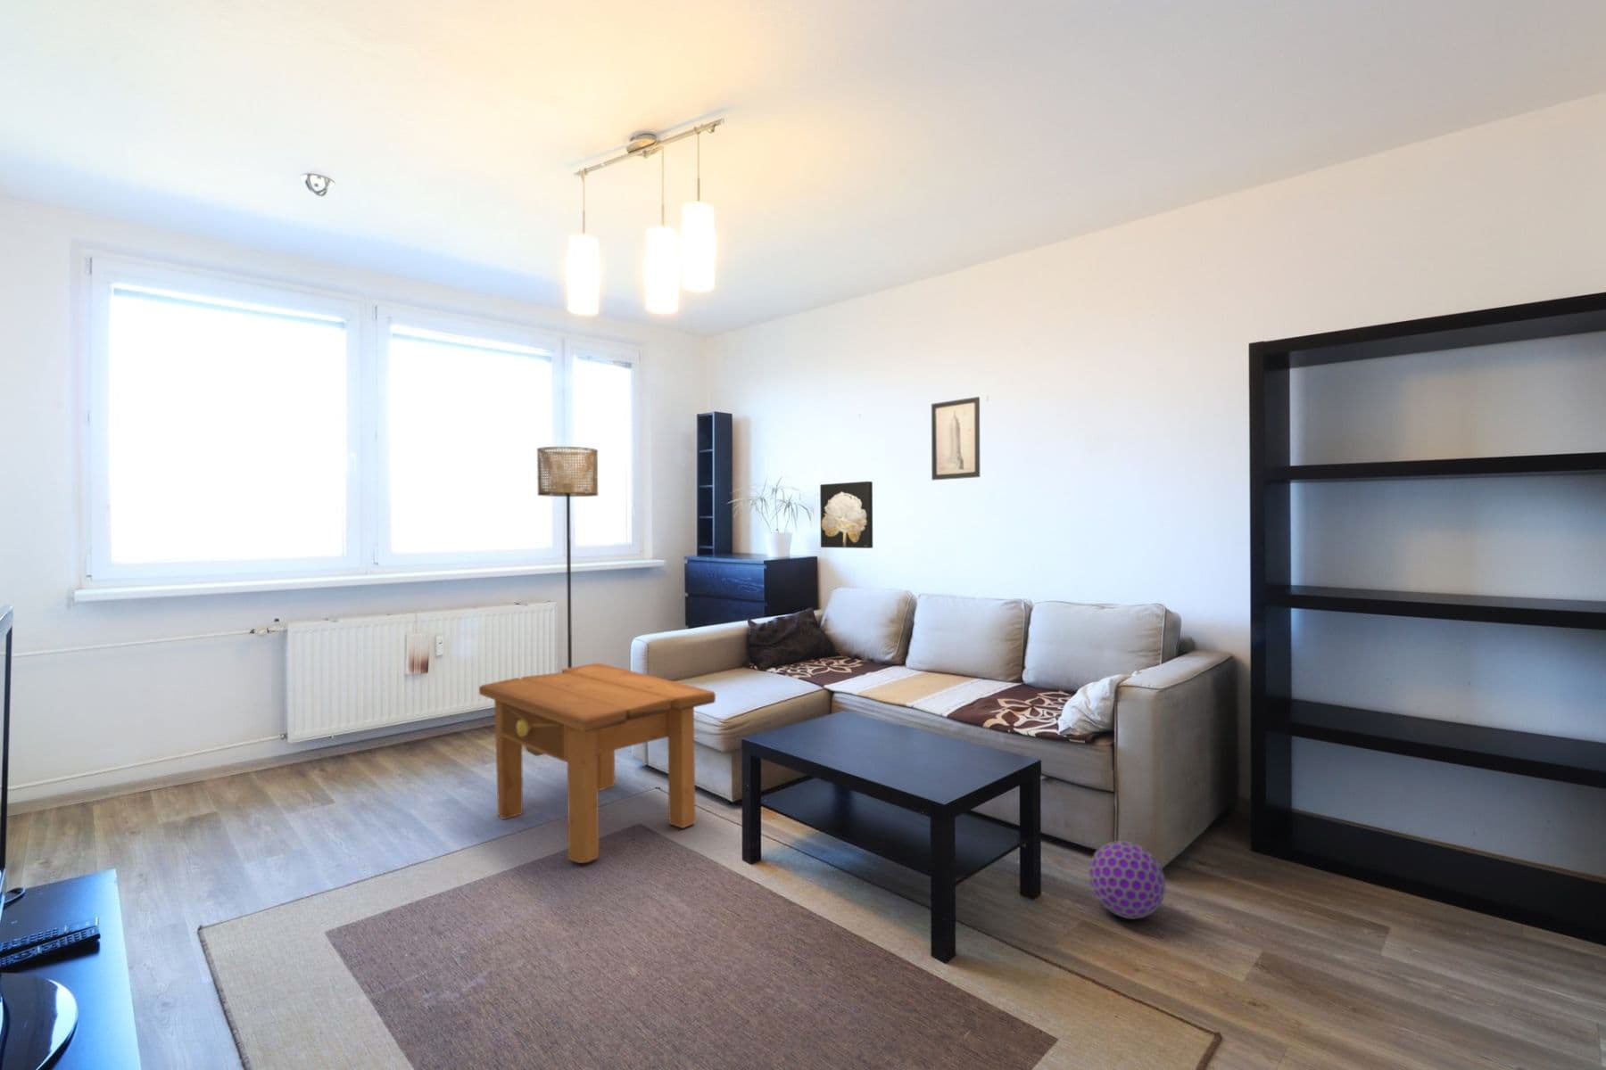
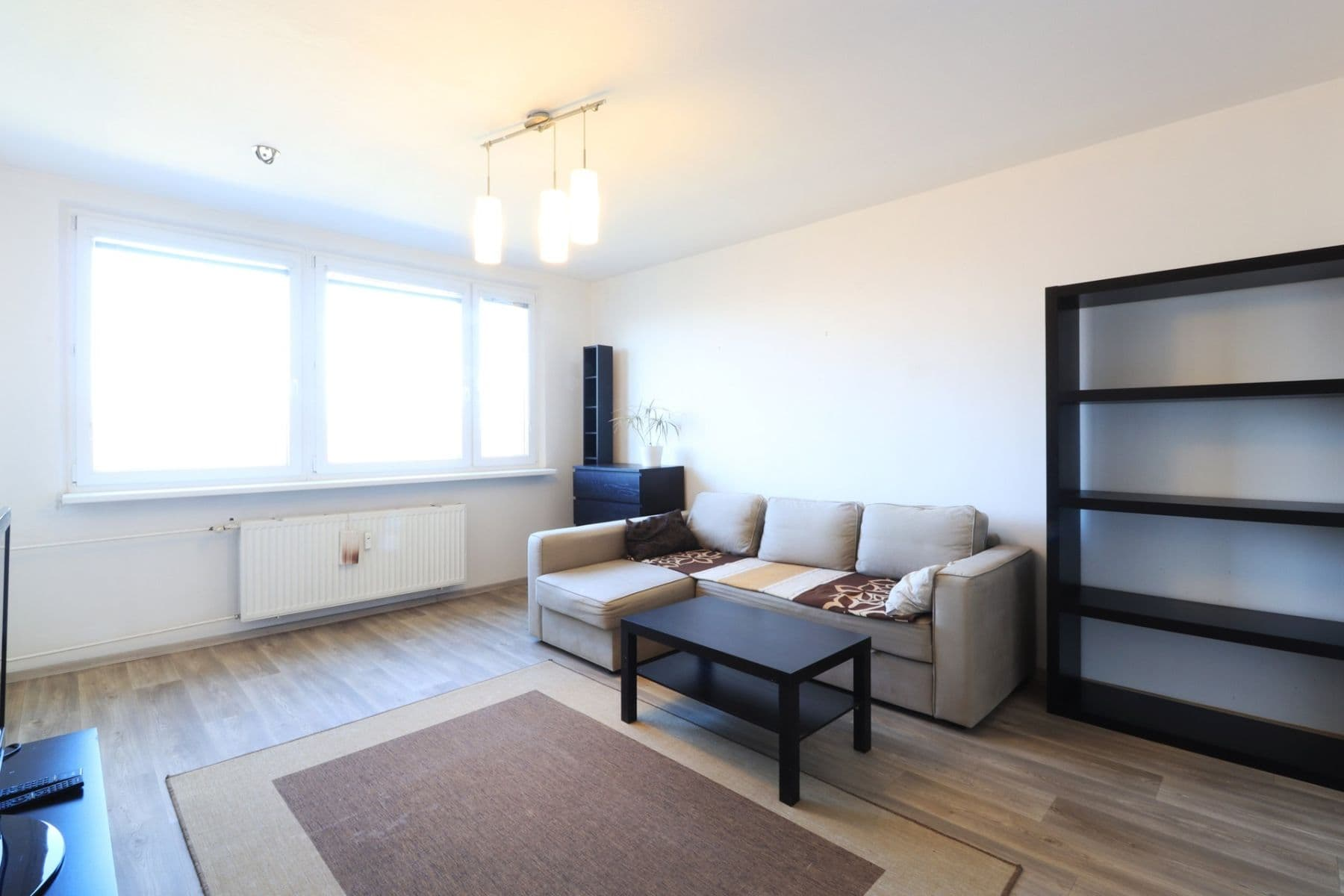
- side table (590, 752)
- ball (1126, 878)
- wall art (955, 439)
- floor lamp (569, 597)
- wall art (846, 516)
